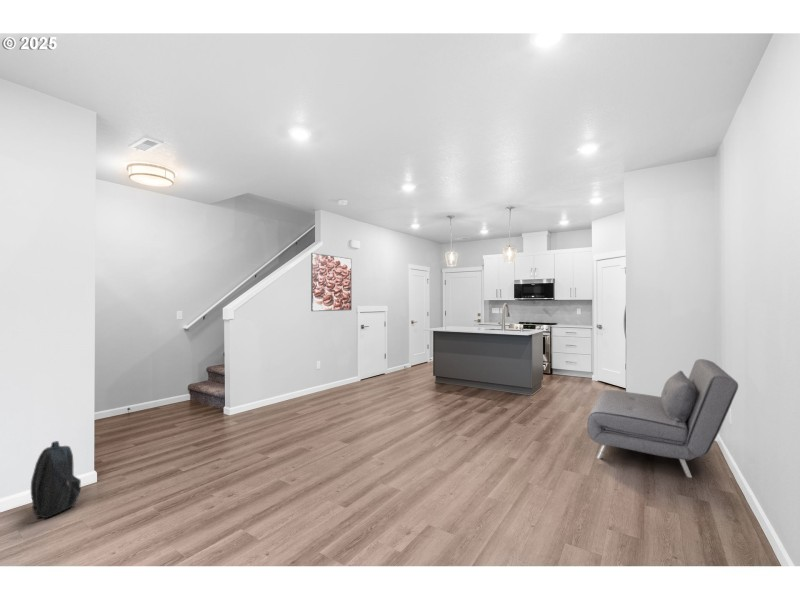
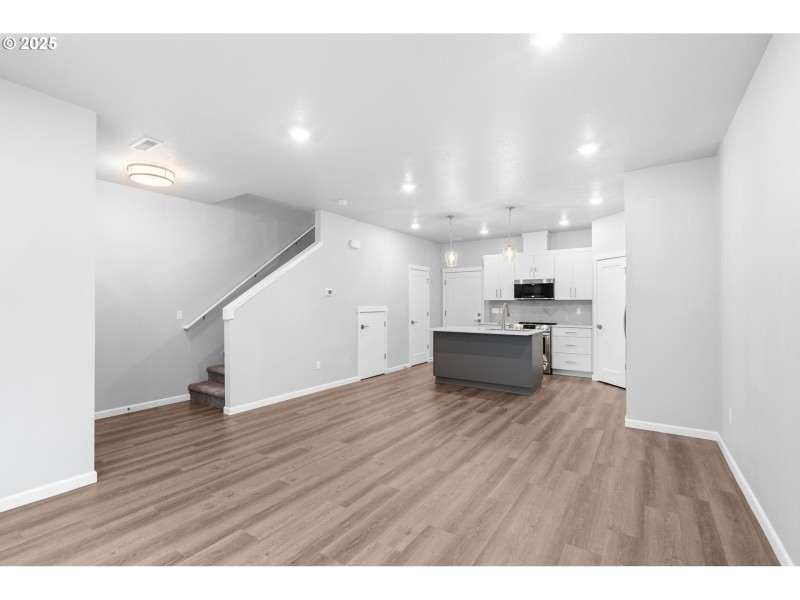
- backpack (55, 475)
- sofa (654, 406)
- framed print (332, 283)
